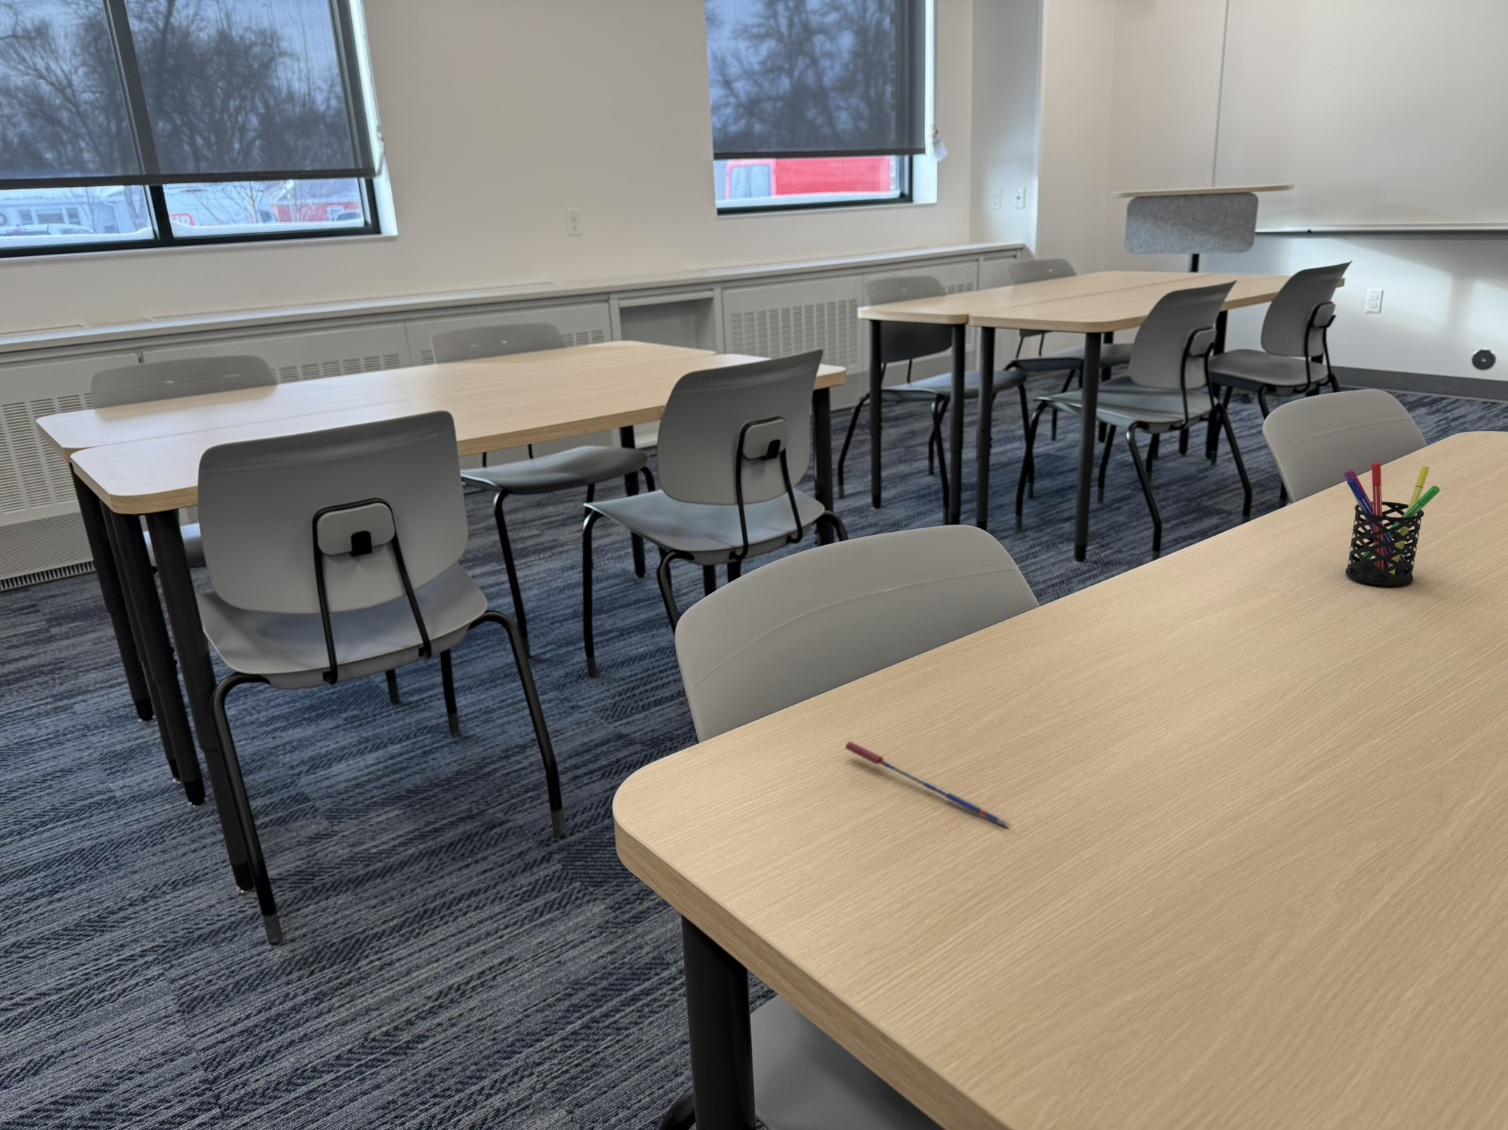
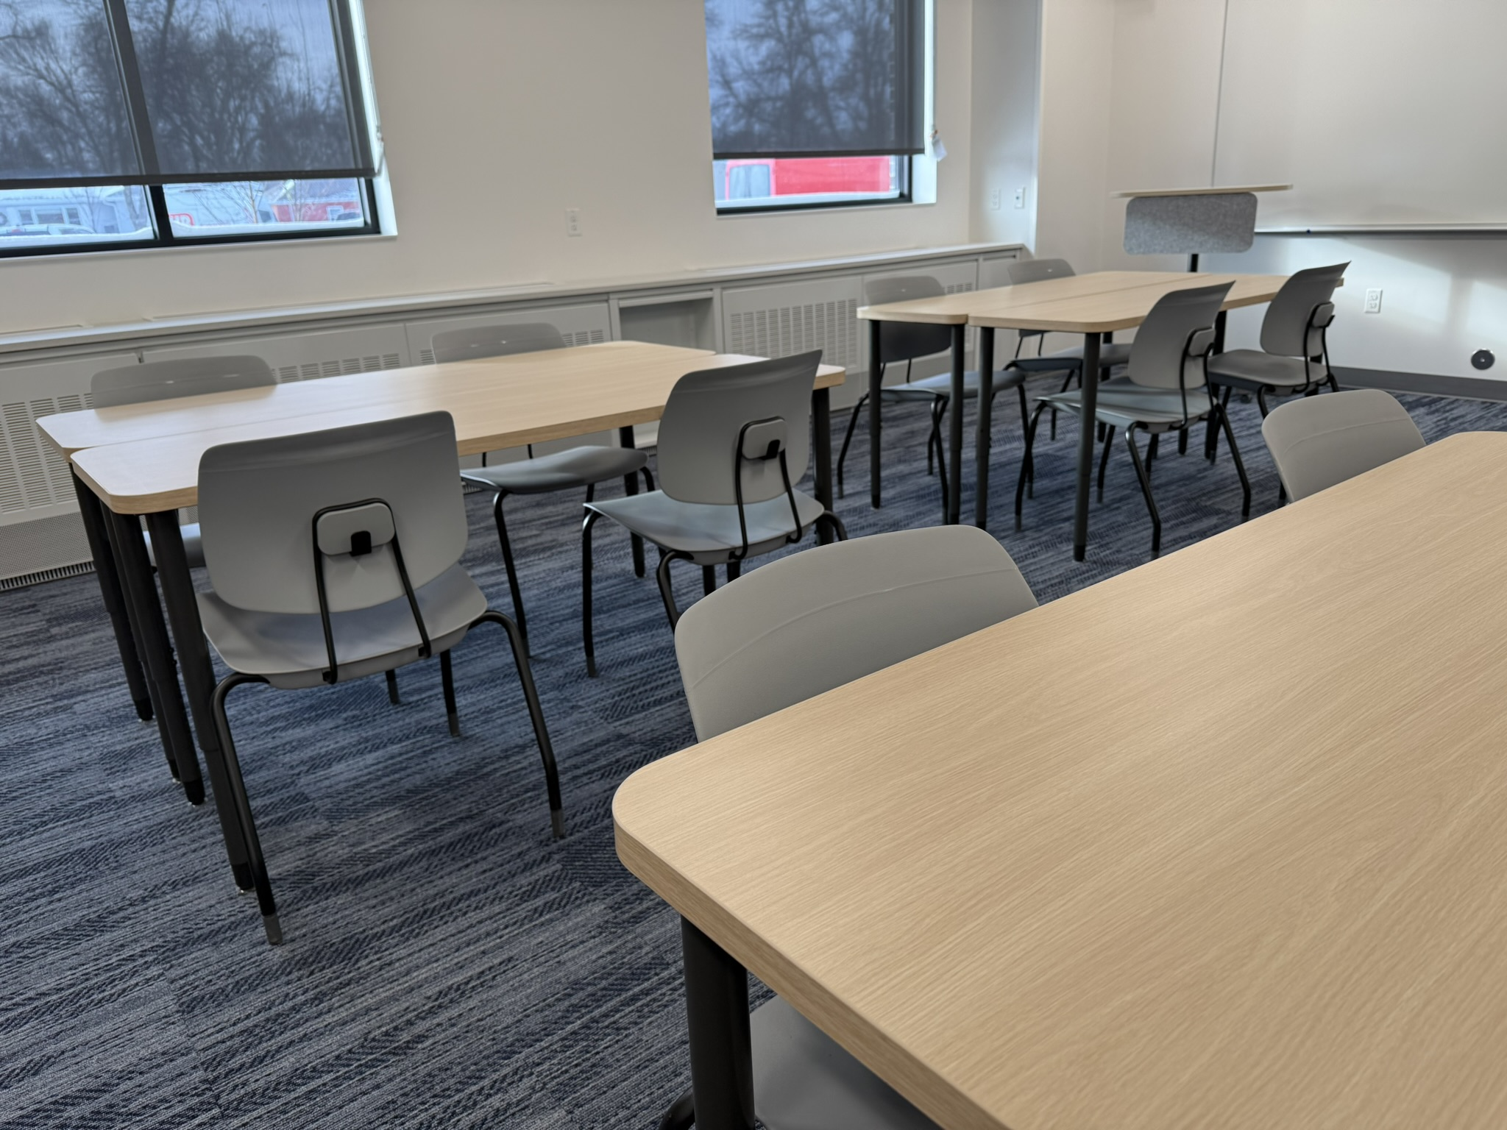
- pen holder (1392, 520)
- pen (923, 781)
